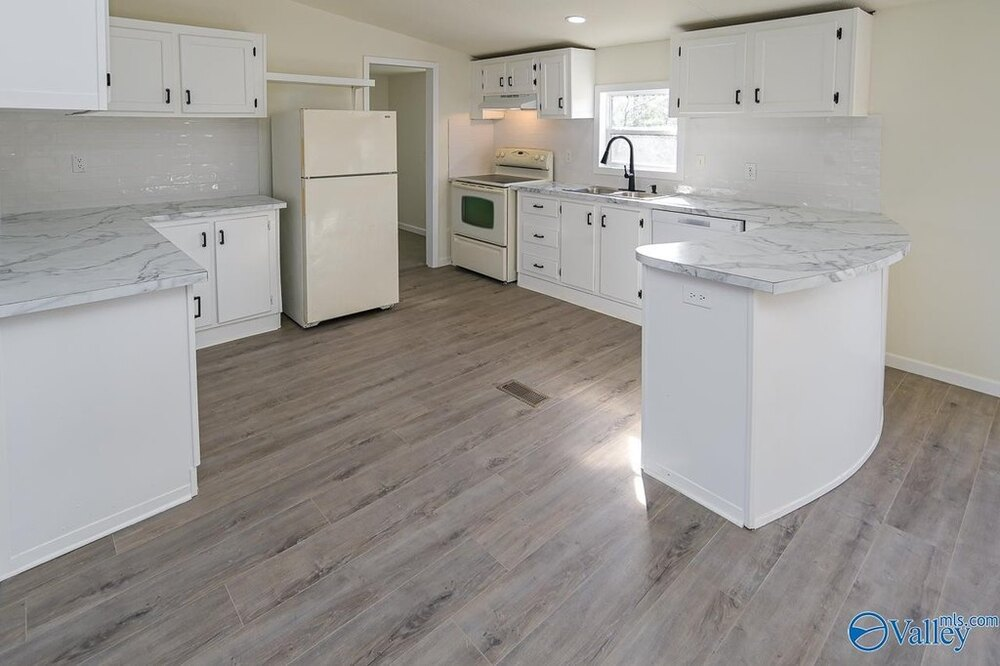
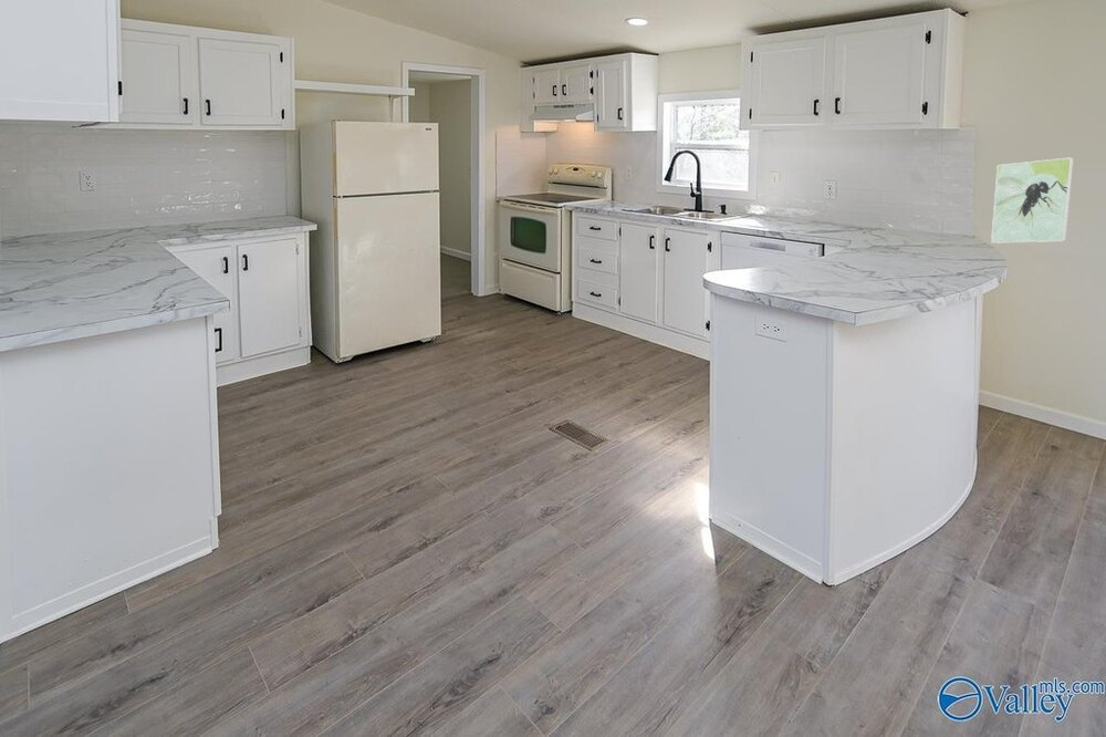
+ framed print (1030, 201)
